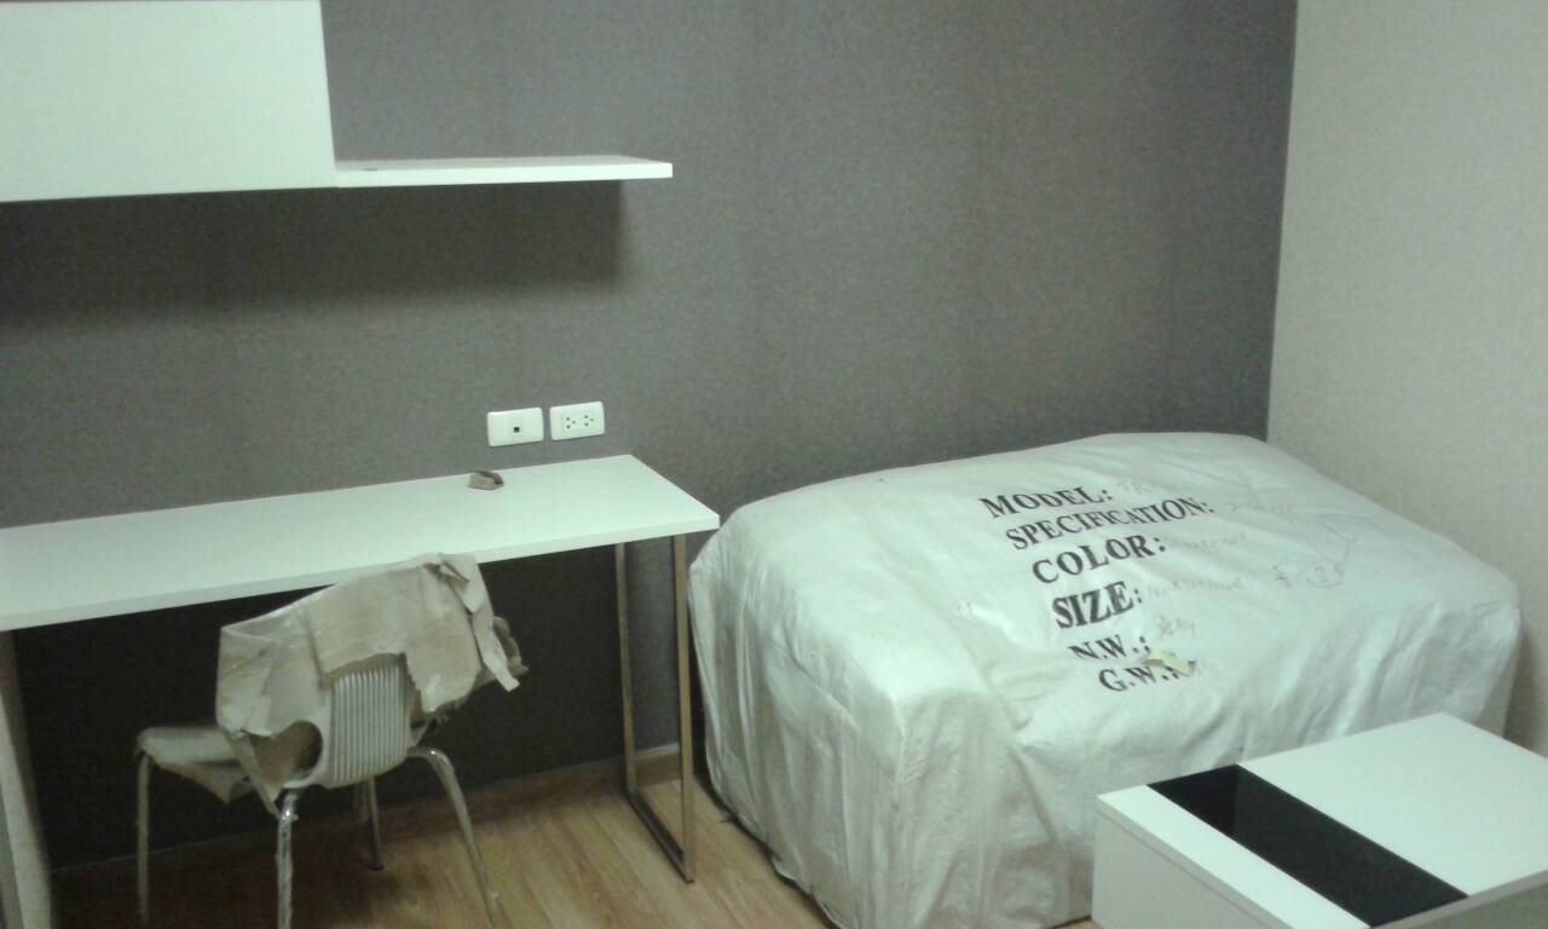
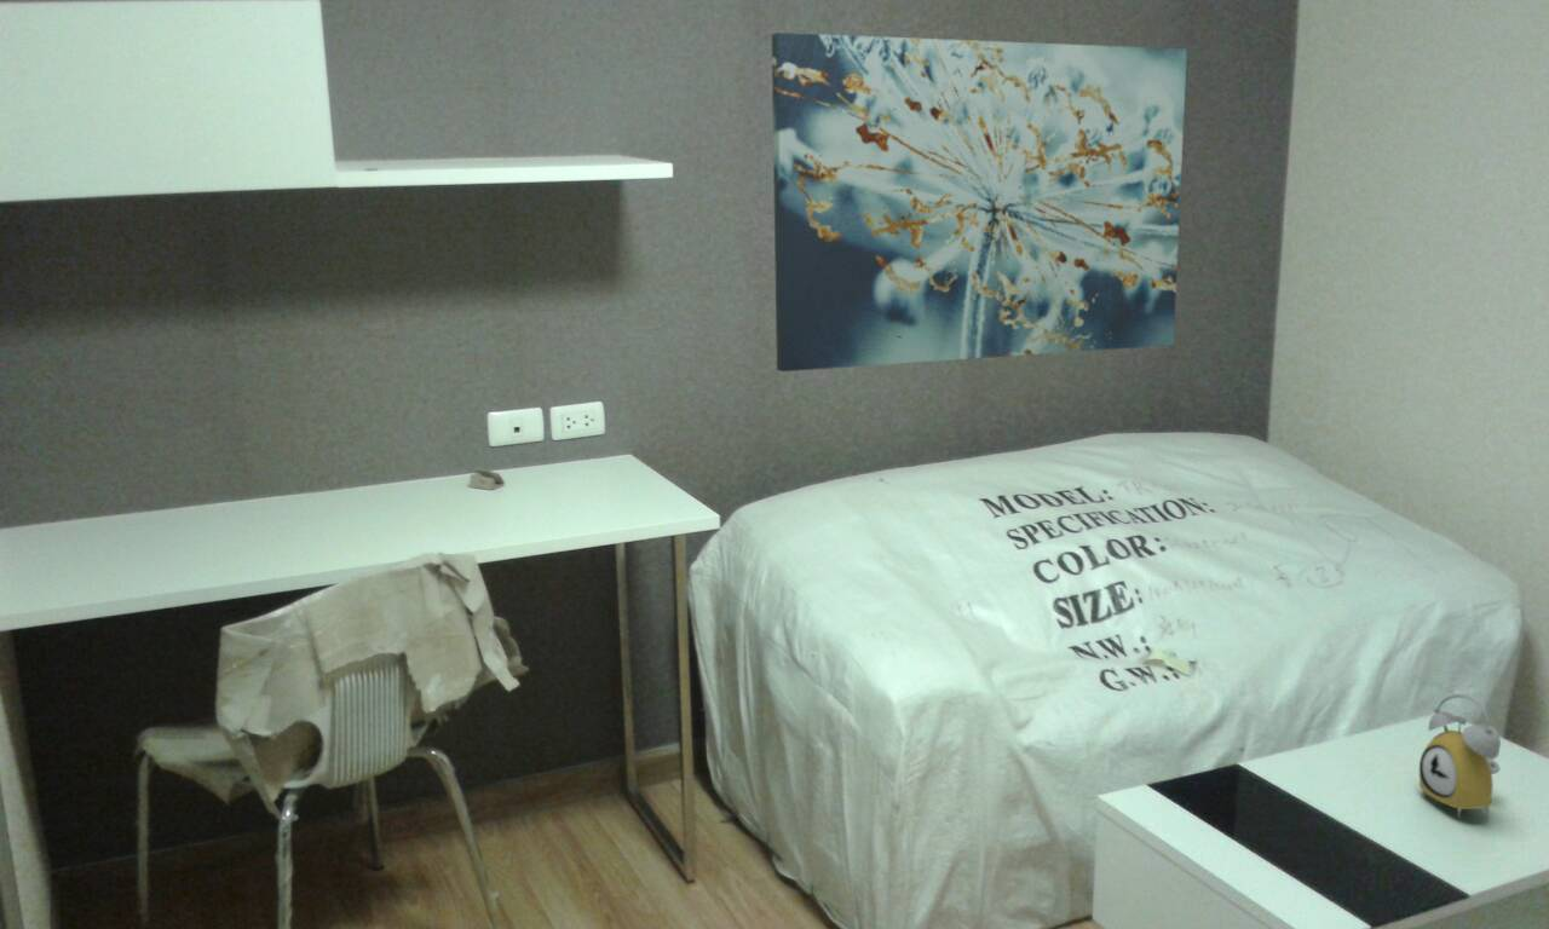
+ wall art (990, 203)
+ alarm clock (1472, 749)
